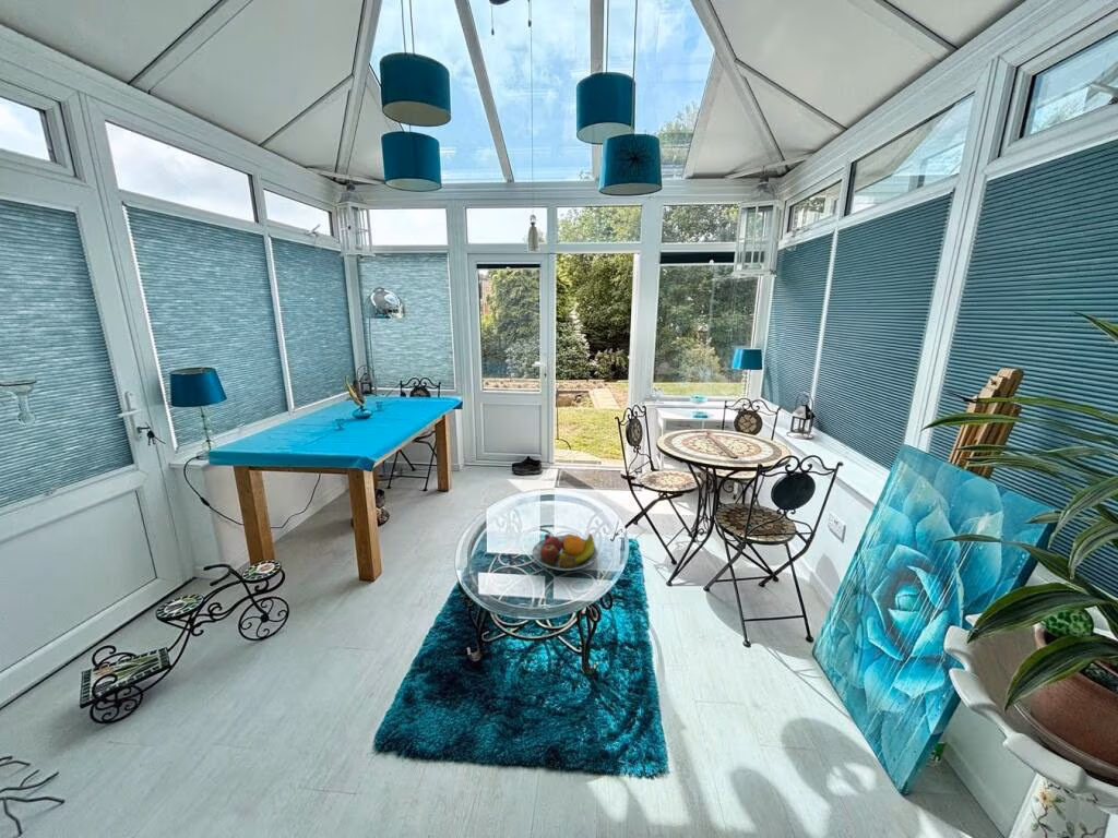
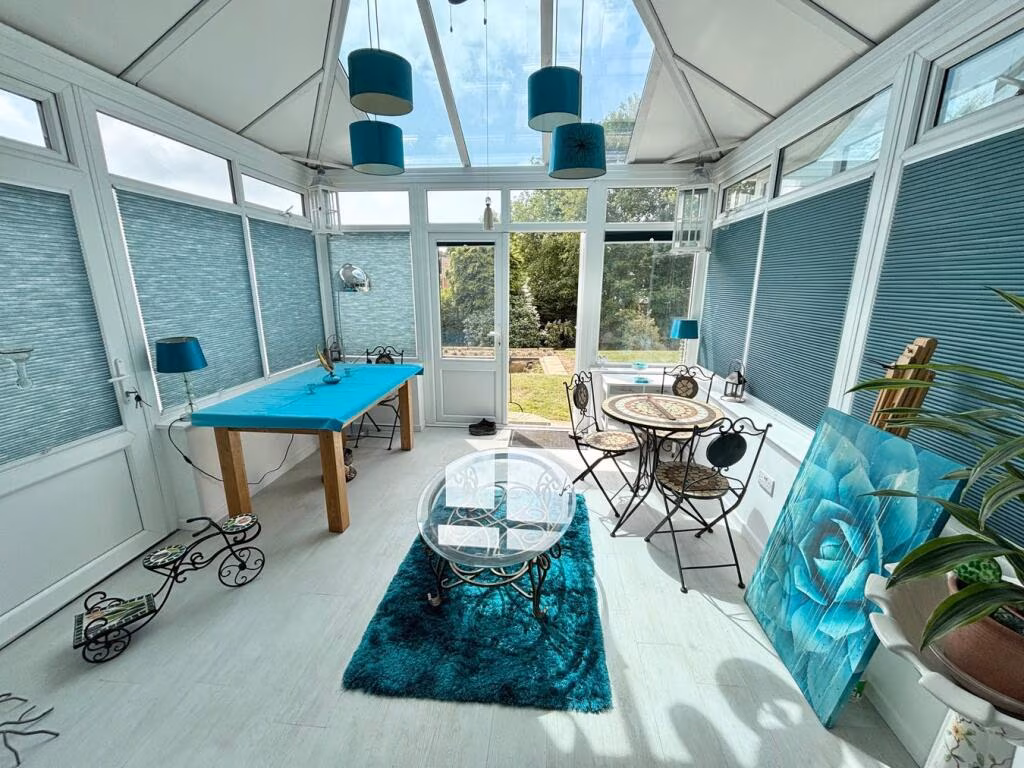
- fruit bowl (564, 549)
